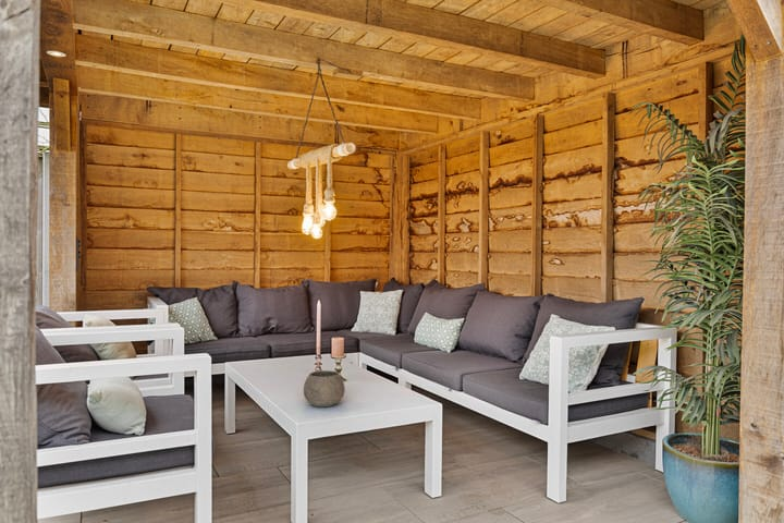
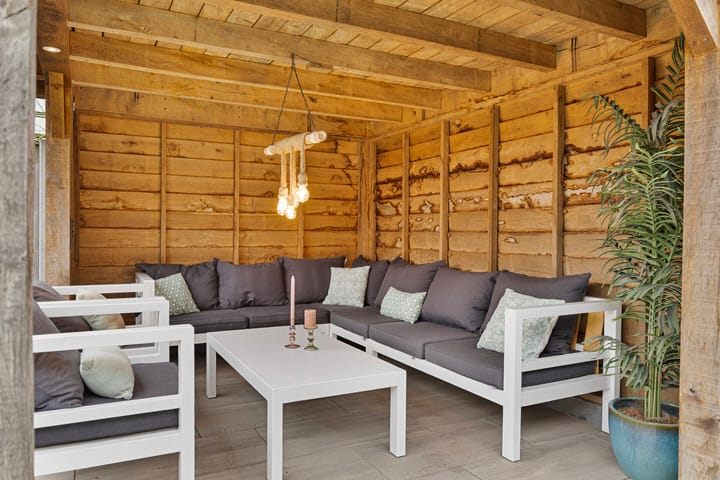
- bowl (323, 388)
